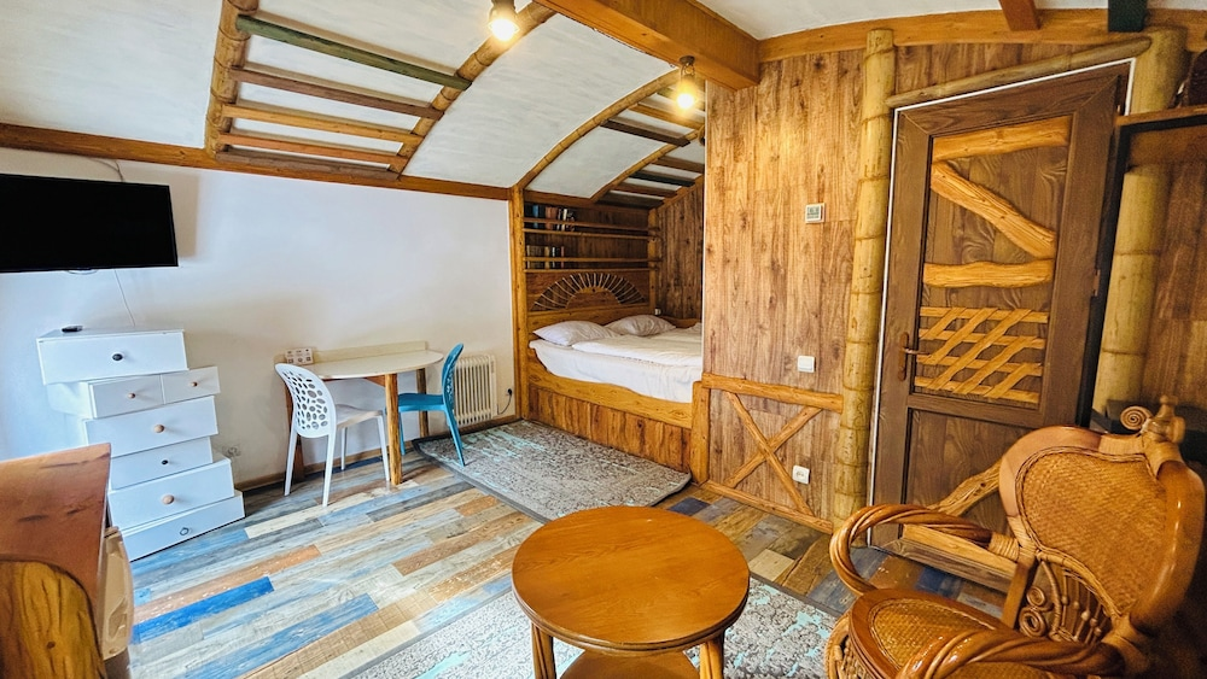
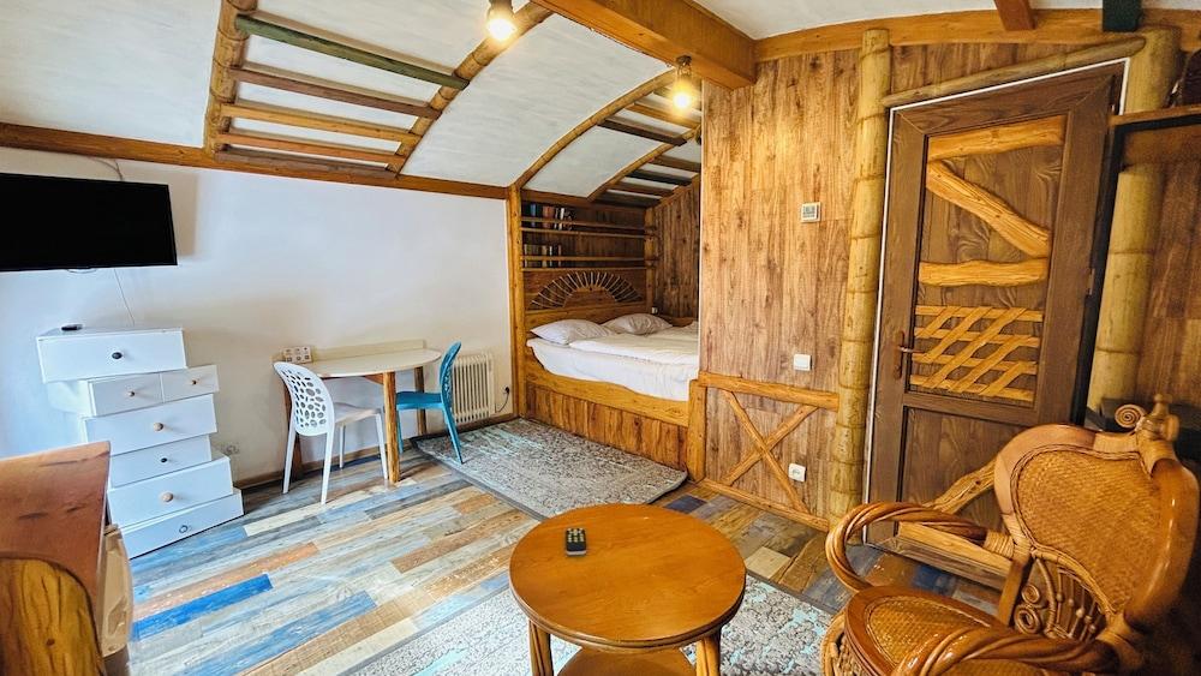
+ remote control (575, 540)
